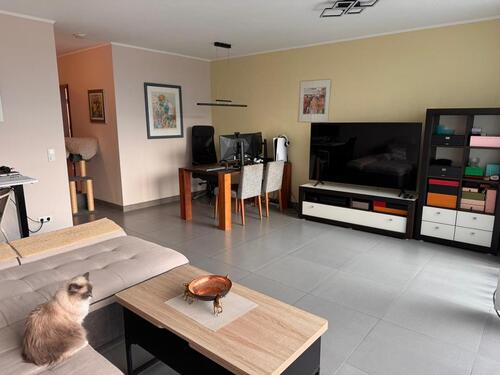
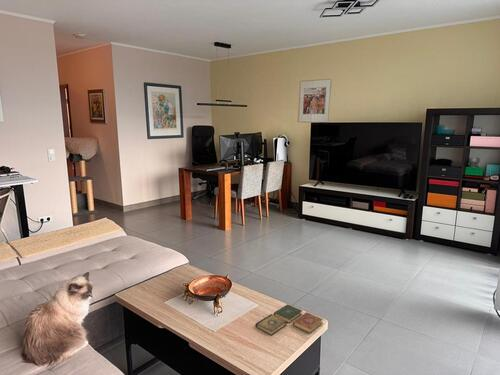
+ book (289, 322)
